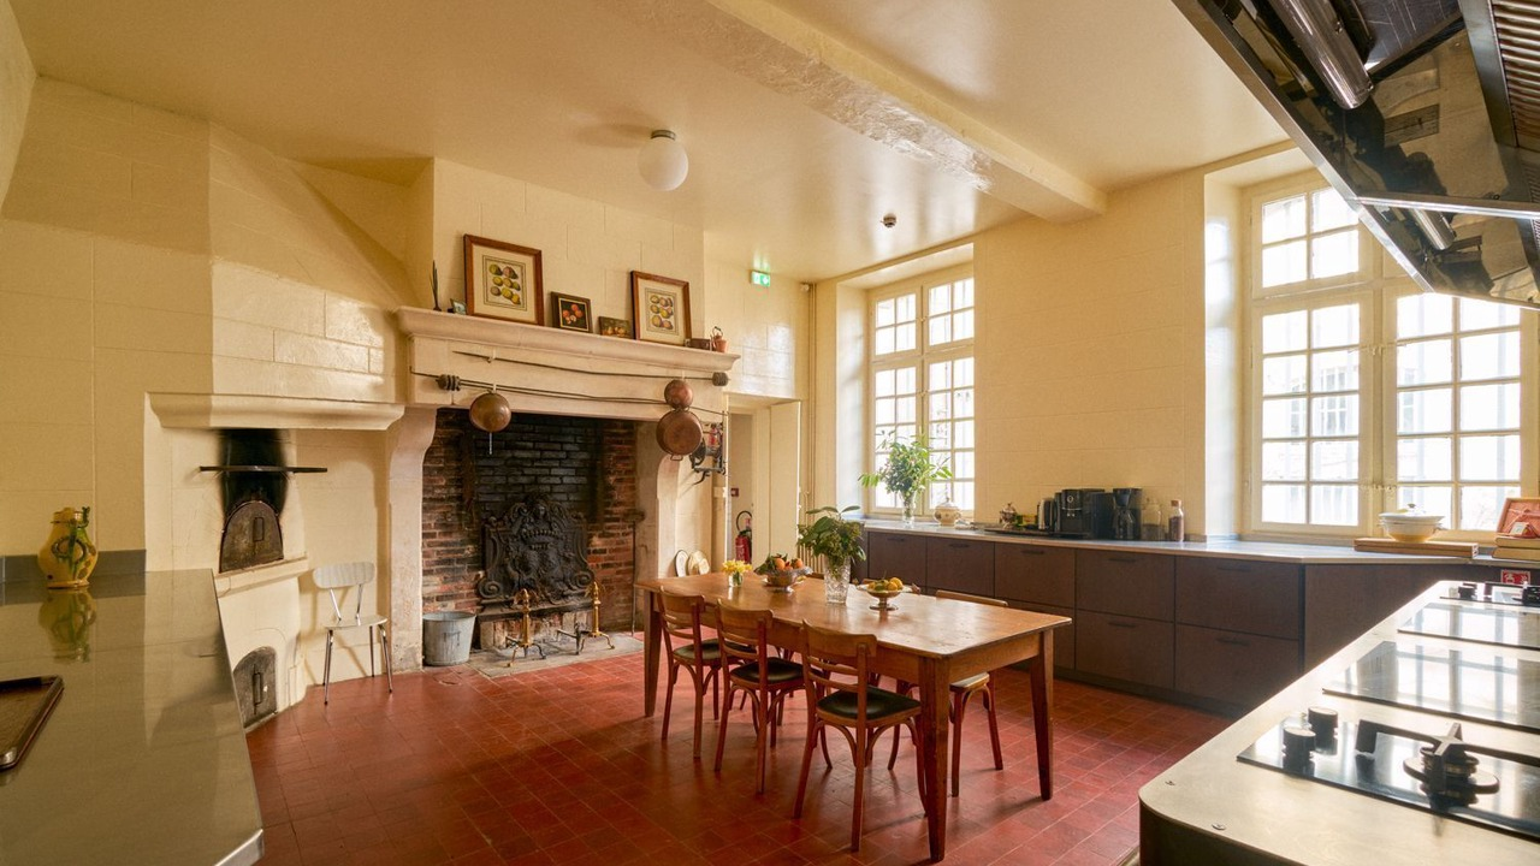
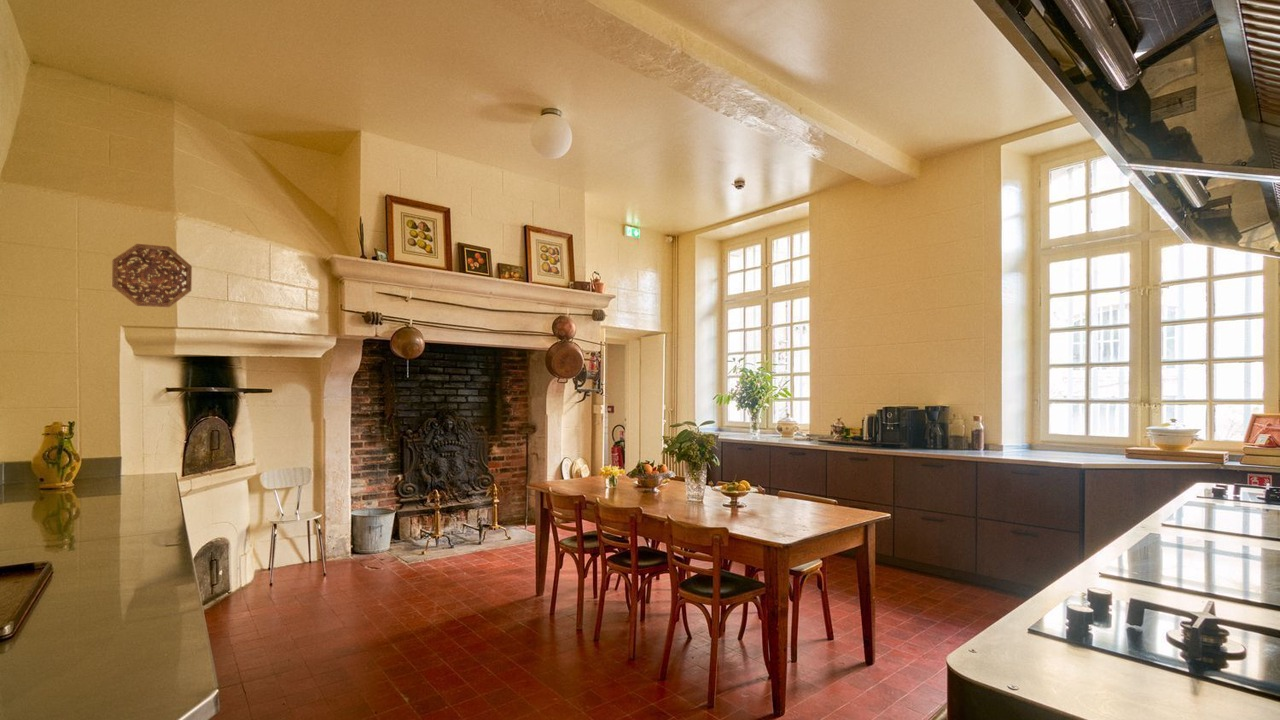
+ decorative platter (153, 276)
